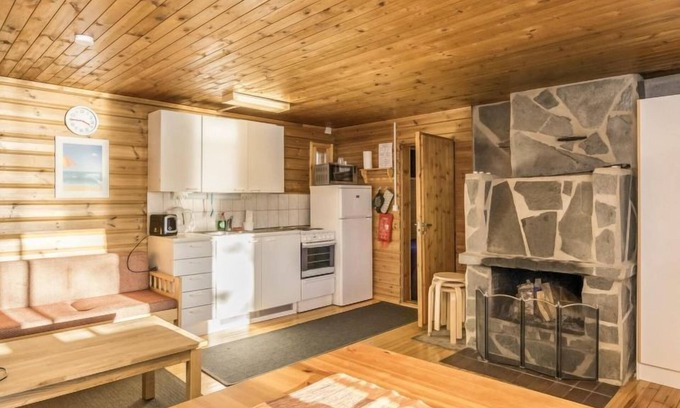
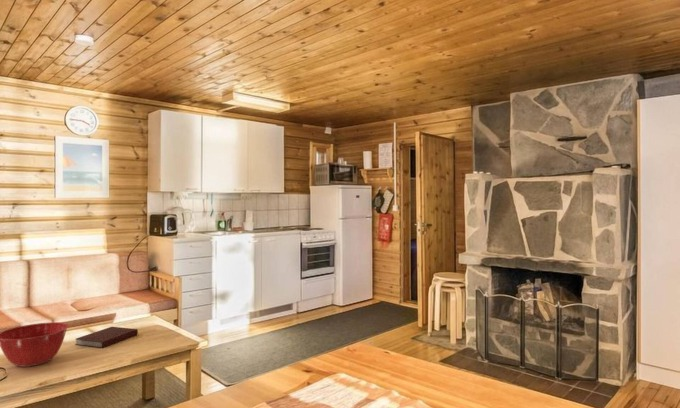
+ mixing bowl (33, 345)
+ notebook (107, 336)
